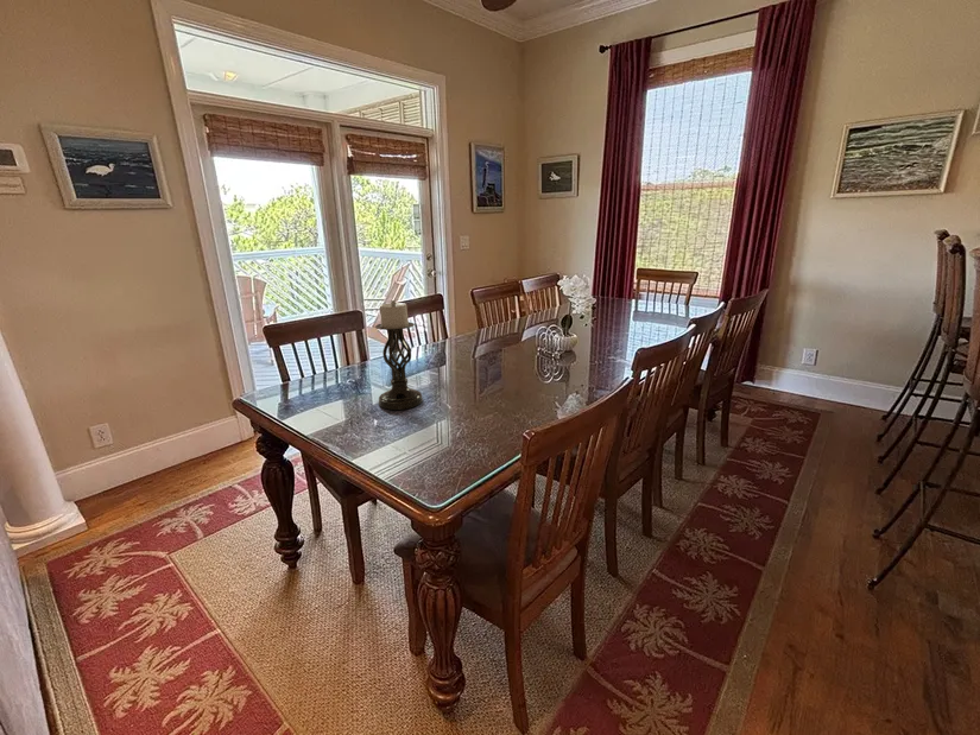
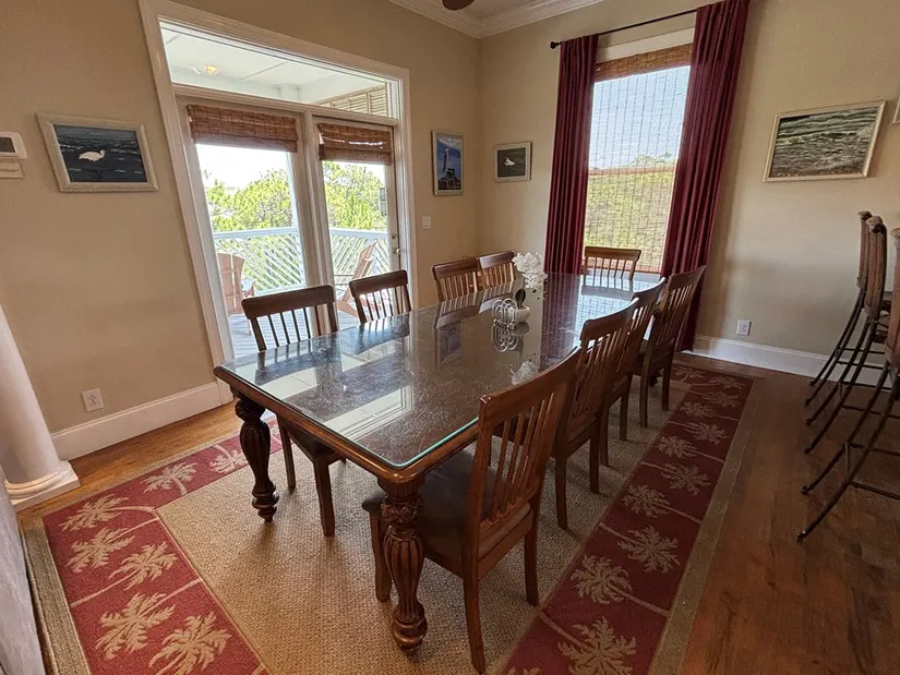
- candle holder (398, 354)
